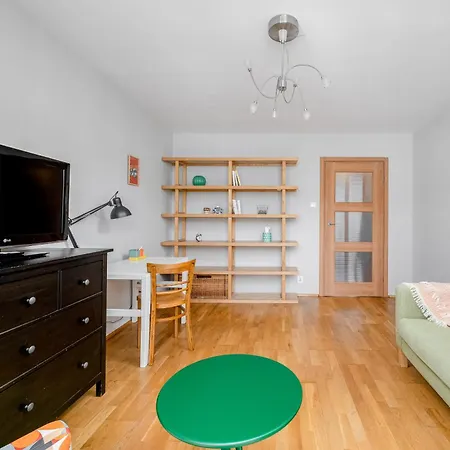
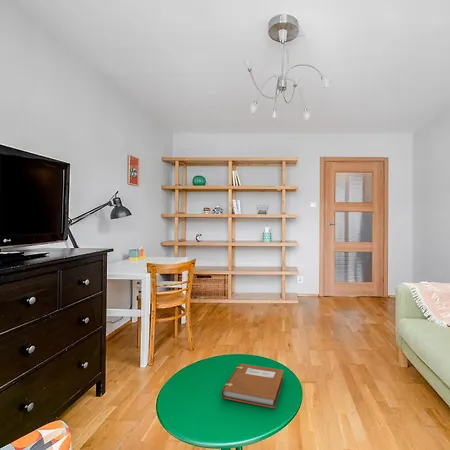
+ notebook (254, 382)
